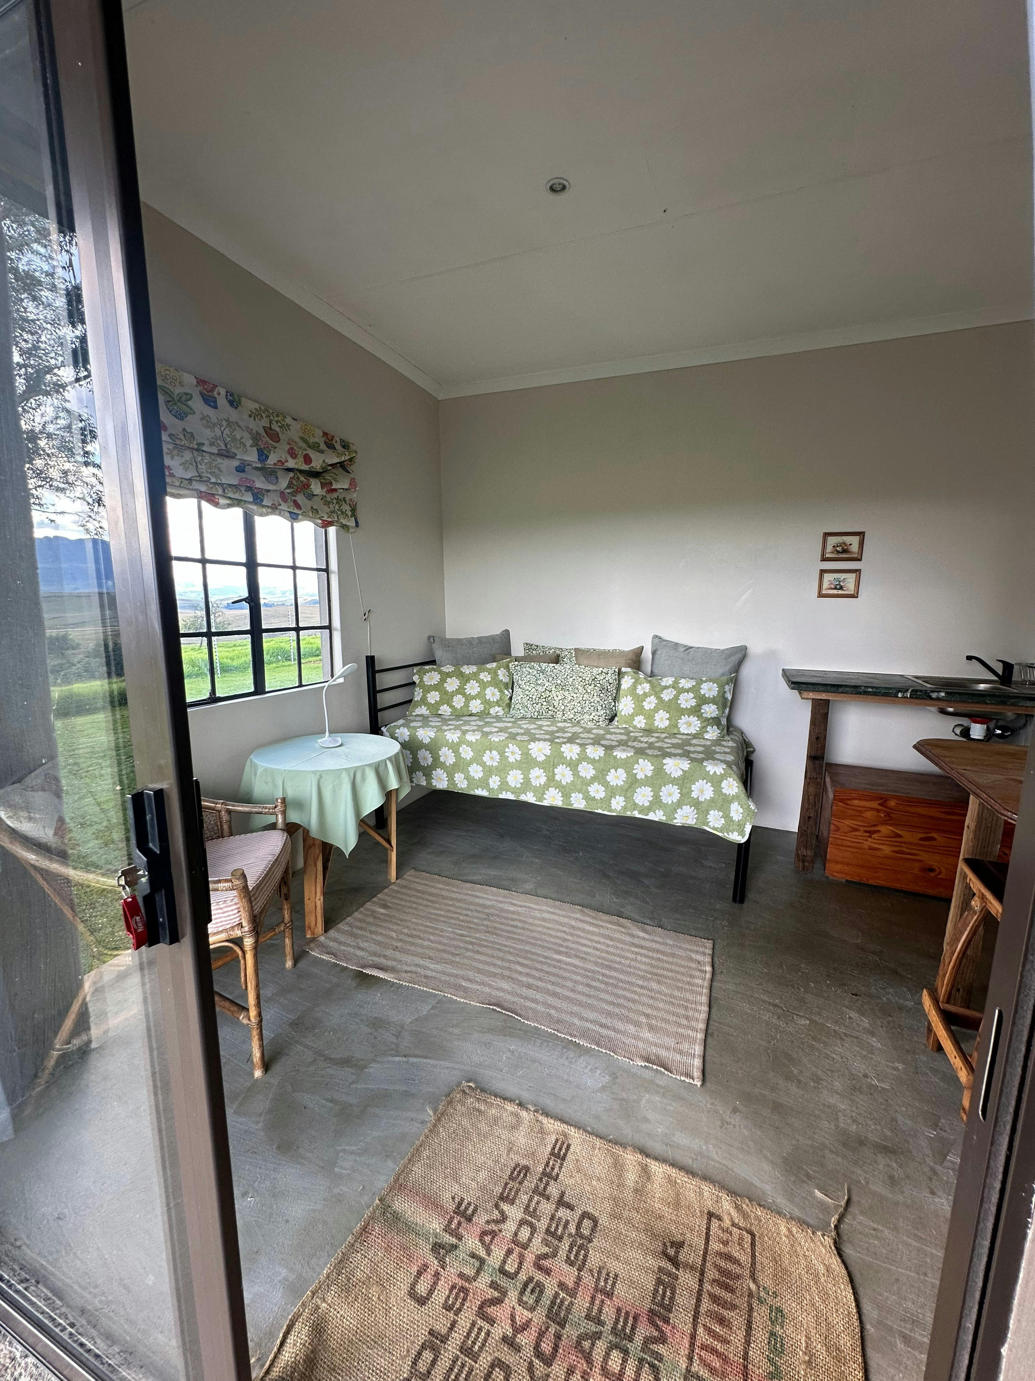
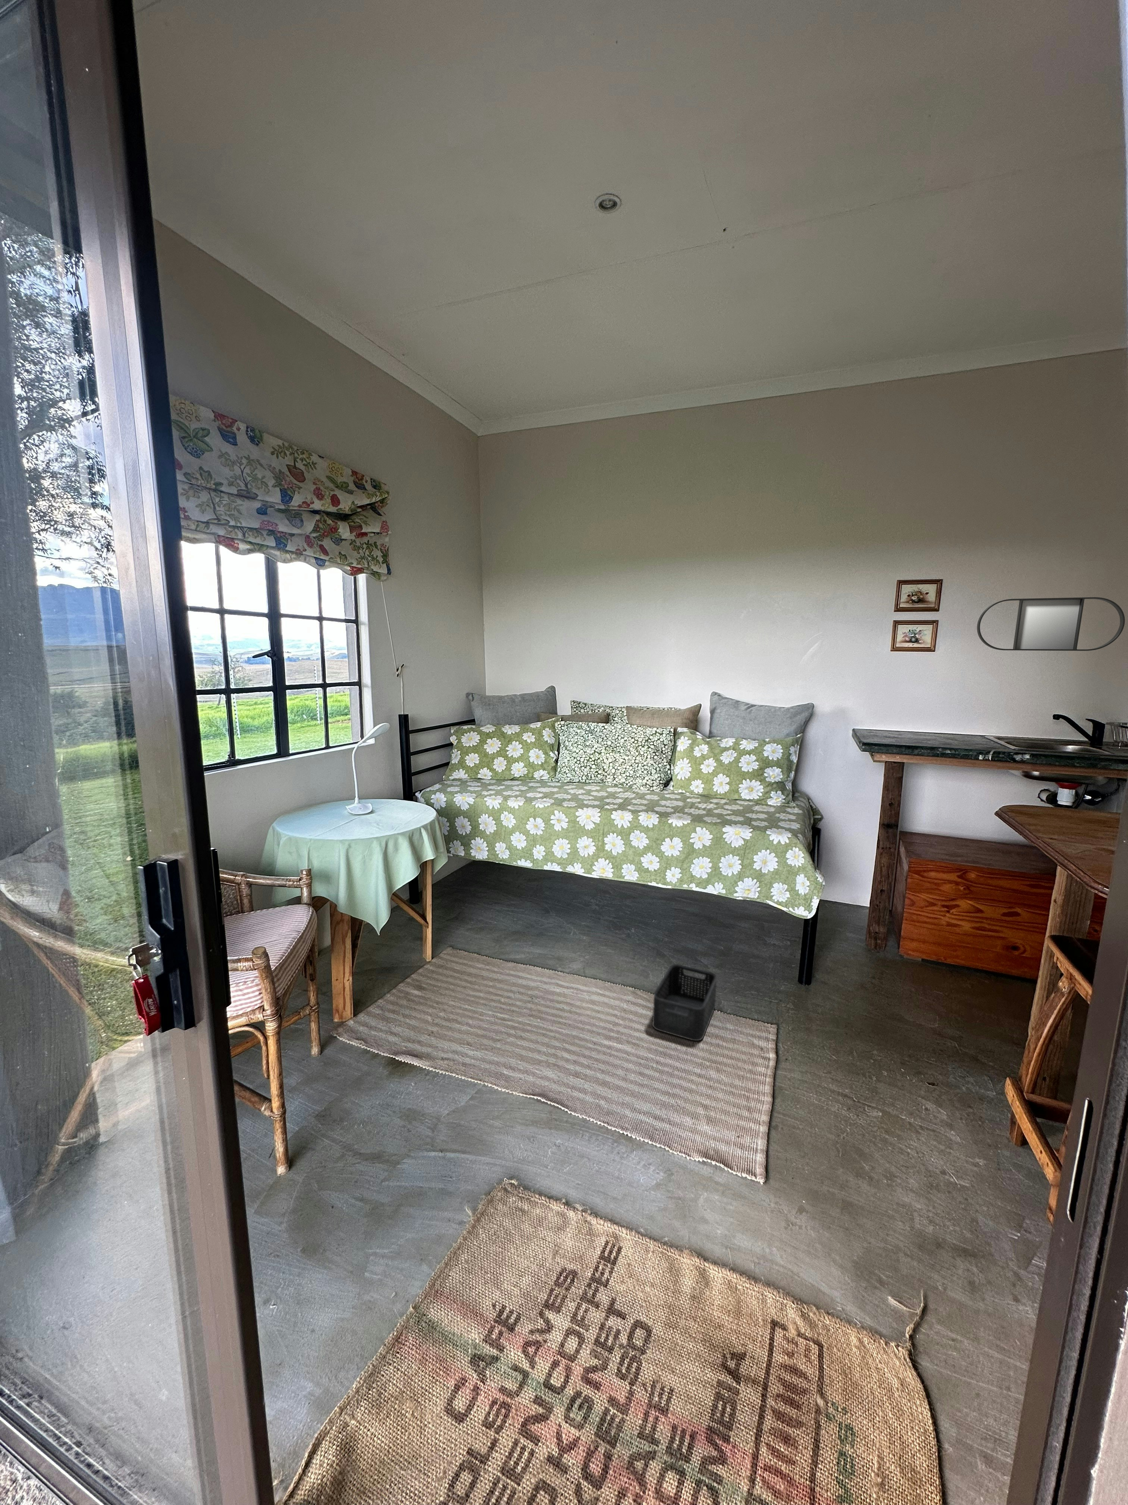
+ storage bin (685, 1000)
+ home mirror (1047, 625)
